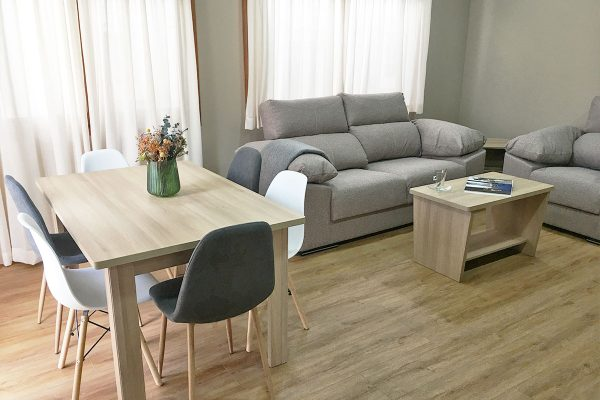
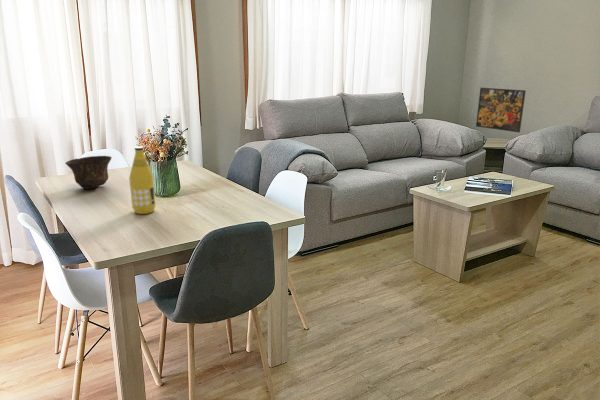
+ bowl (90, 172)
+ bottle (141, 179)
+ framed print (499, 109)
